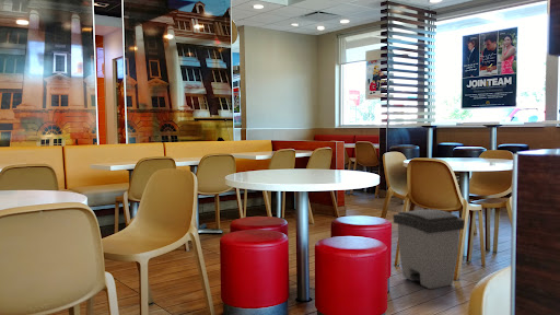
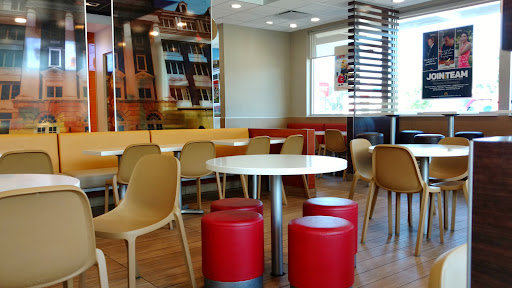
- trash can (428, 246)
